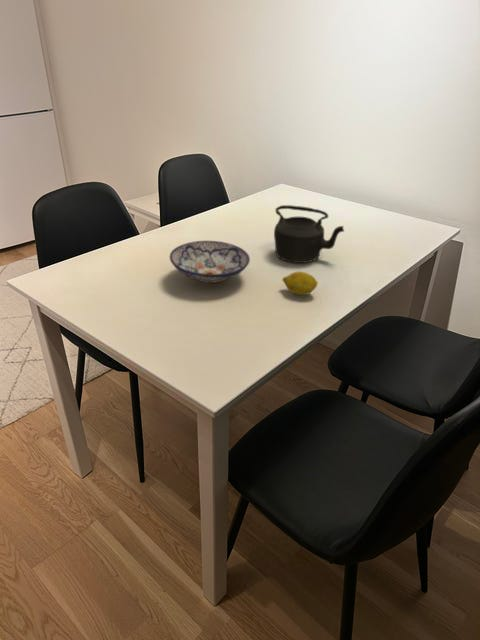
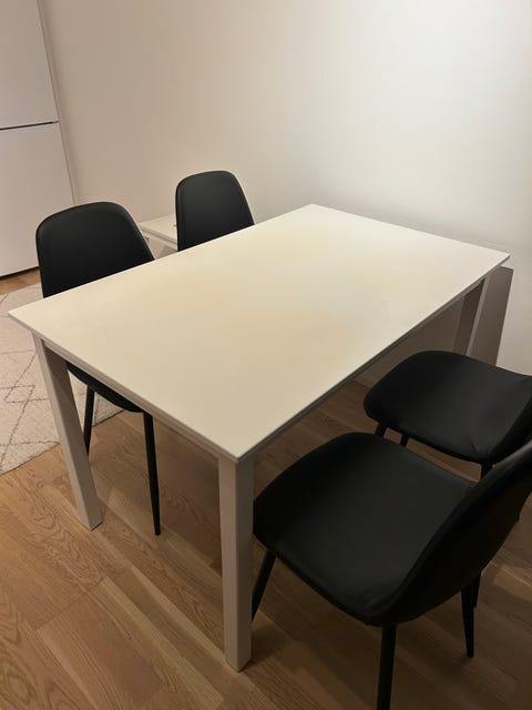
- teapot (303, 235)
- bowl (210, 266)
- fruit (299, 283)
